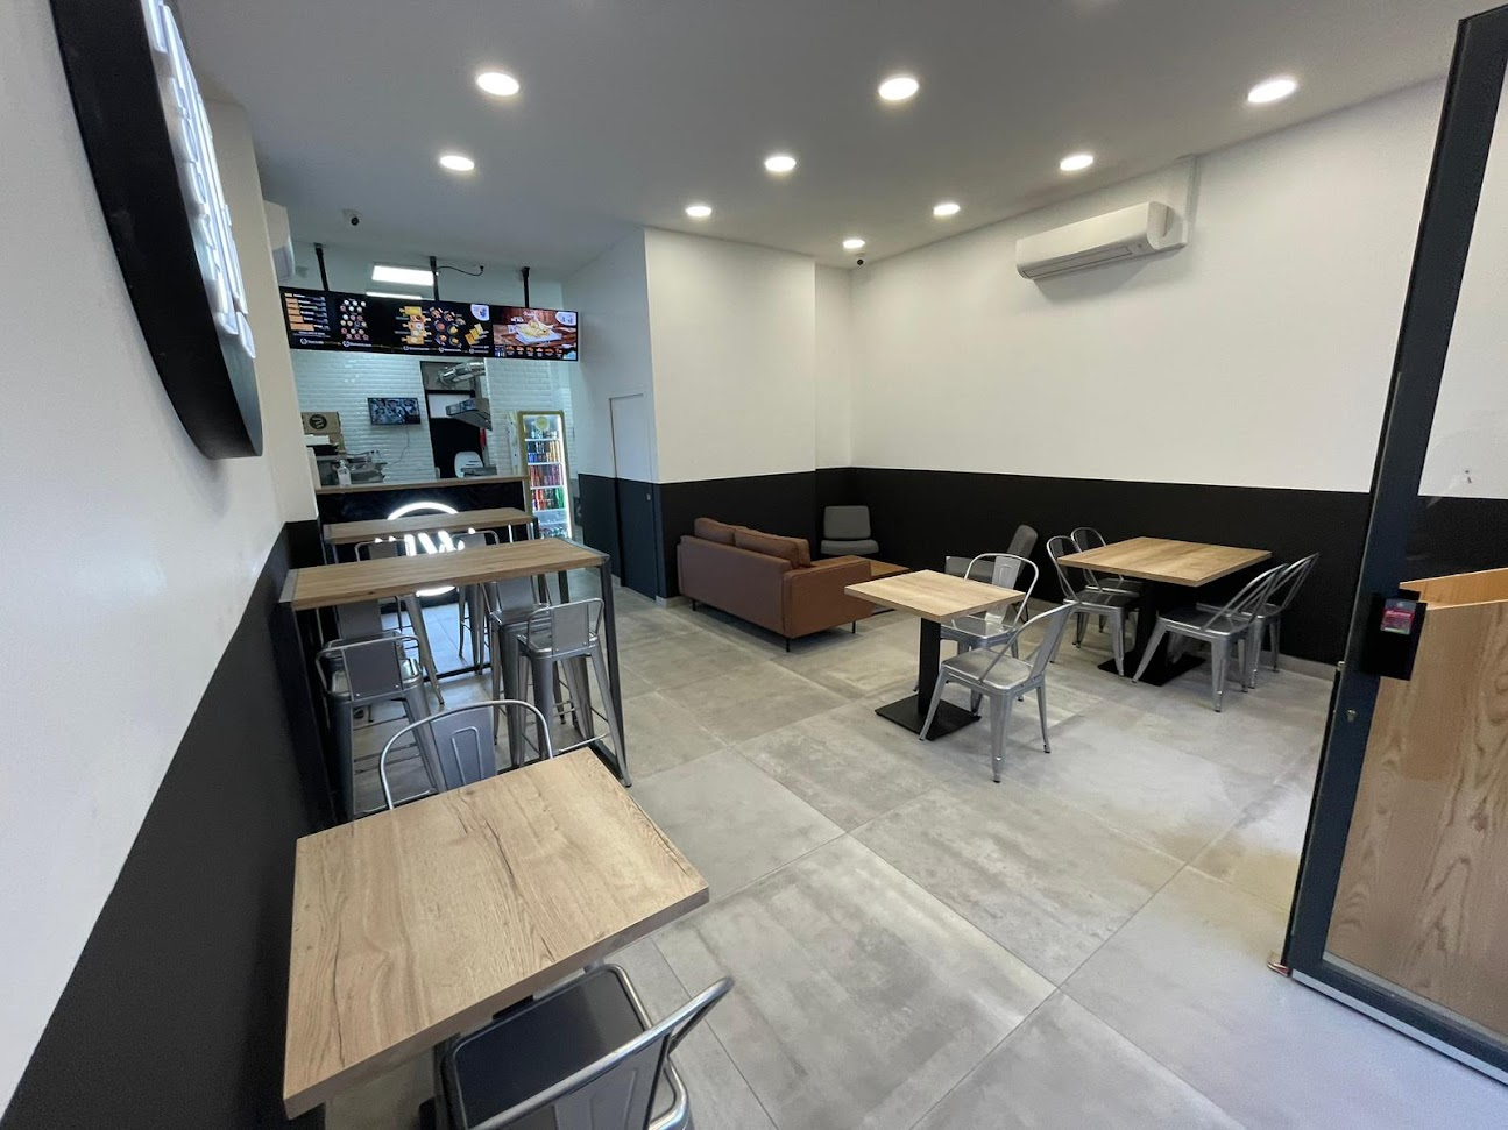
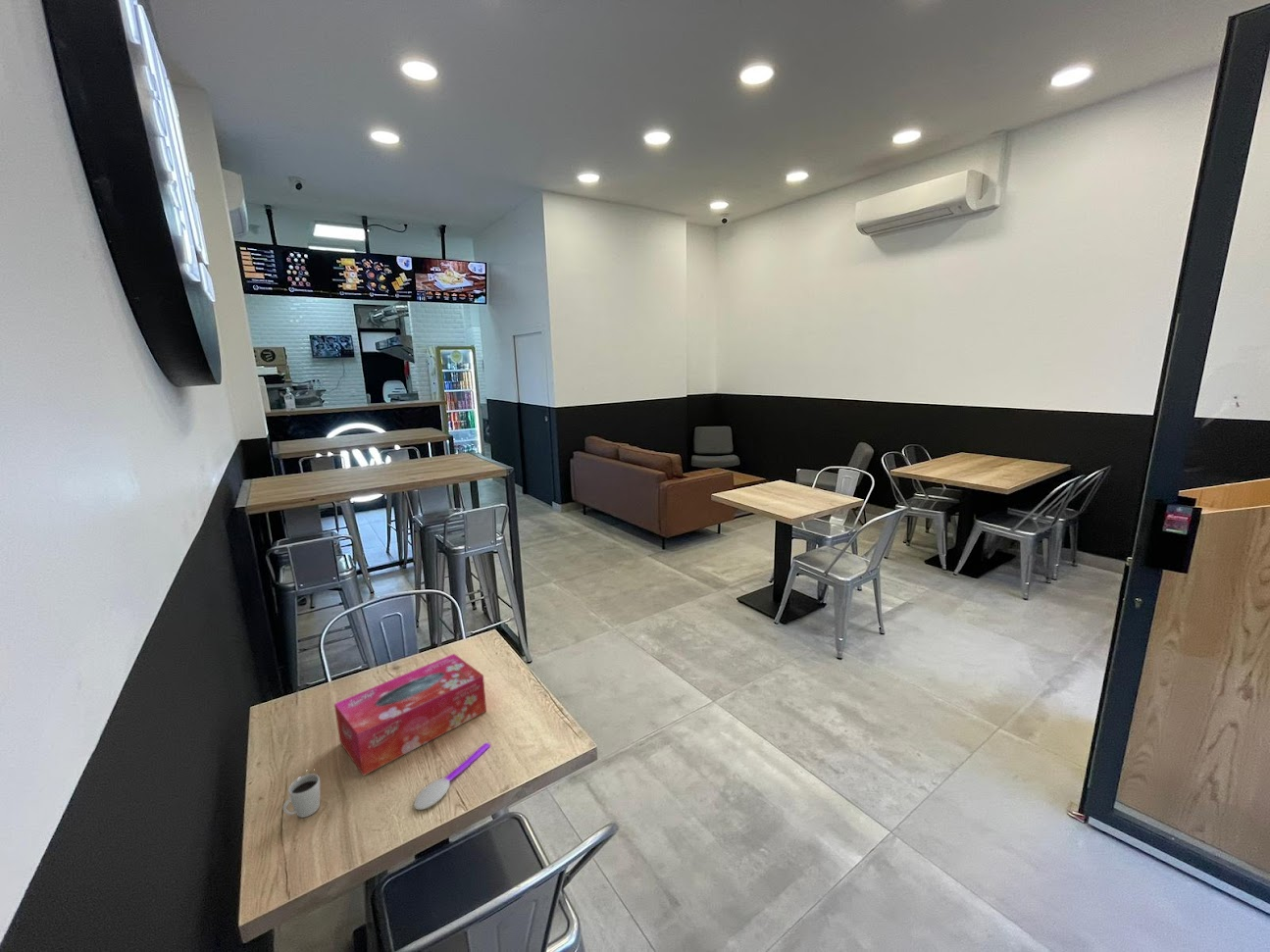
+ cup (300, 790)
+ spoon (455, 772)
+ tissue box (414, 707)
